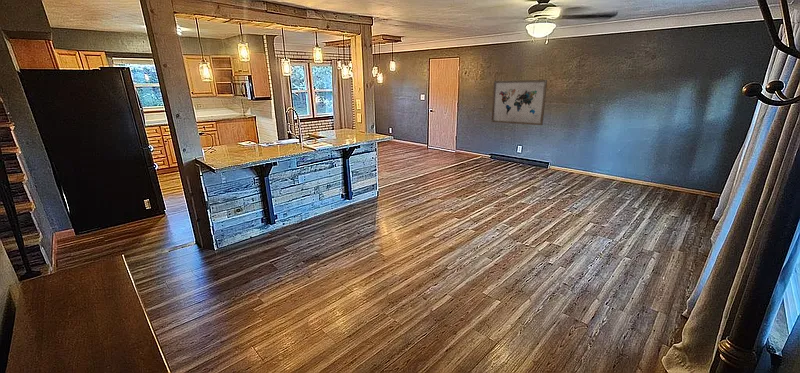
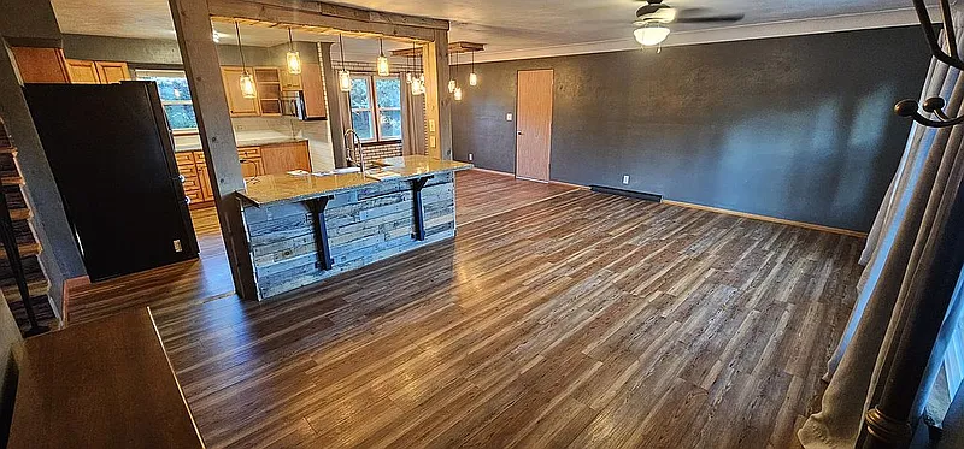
- wall art (517, 102)
